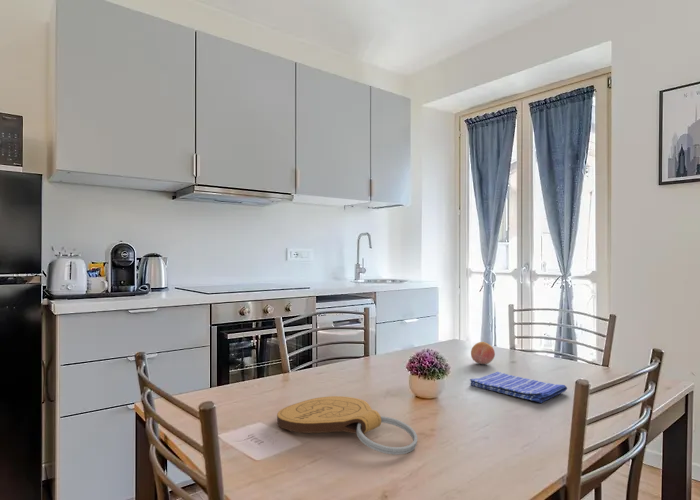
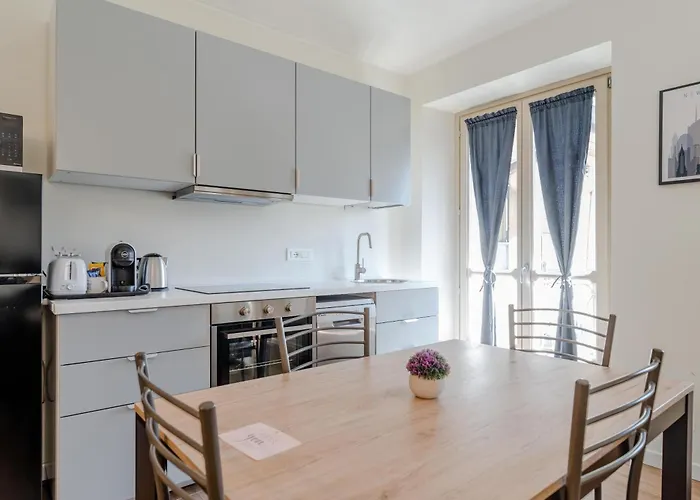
- fruit (482, 352)
- dish towel (517, 384)
- key chain (348, 418)
